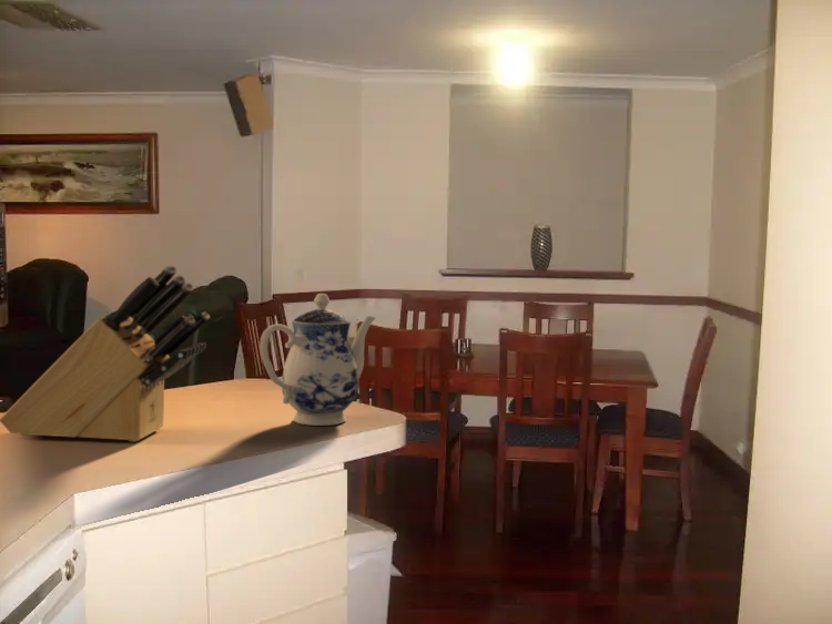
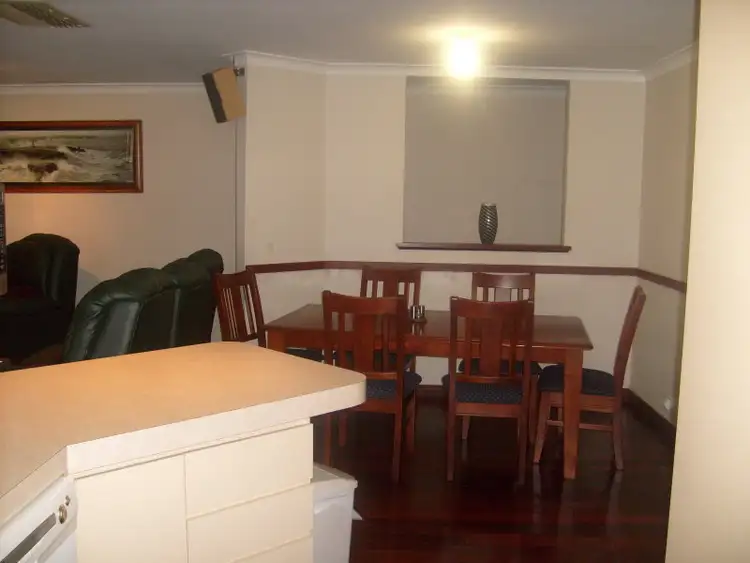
- knife block (106, 349)
- teapot (321, 357)
